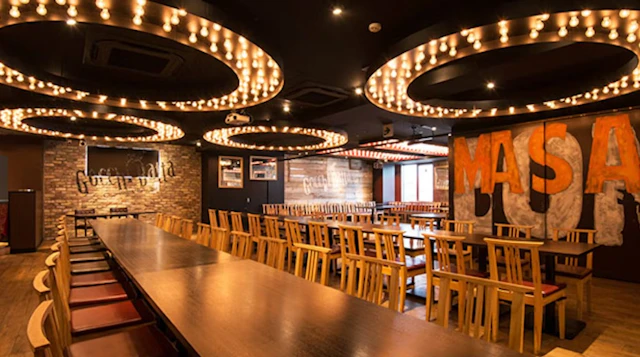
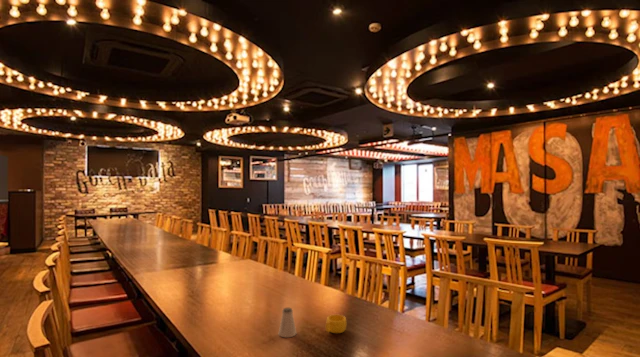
+ saltshaker (287, 321)
+ cup (334, 325)
